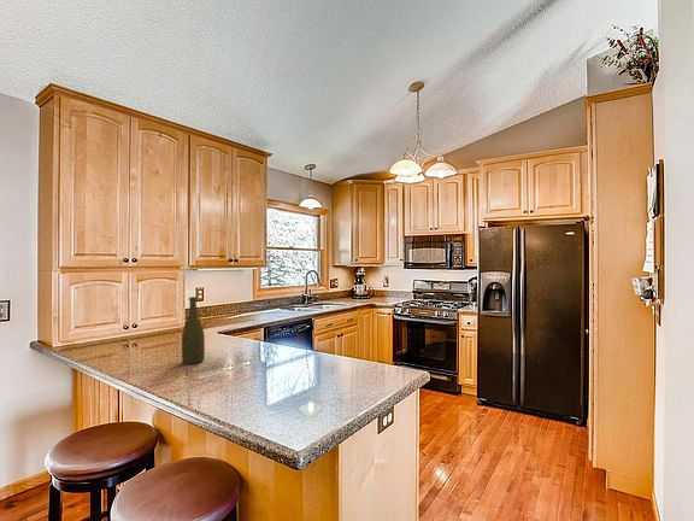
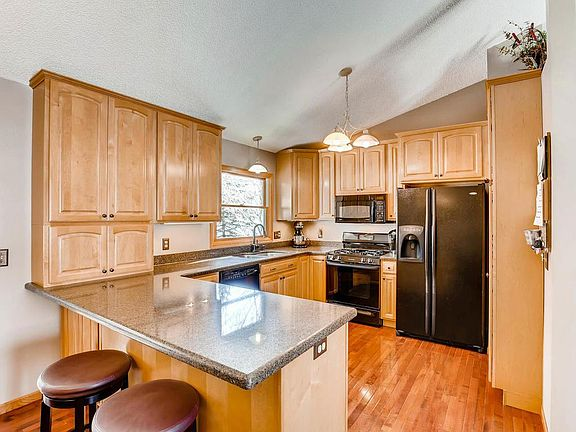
- bottle (193, 329)
